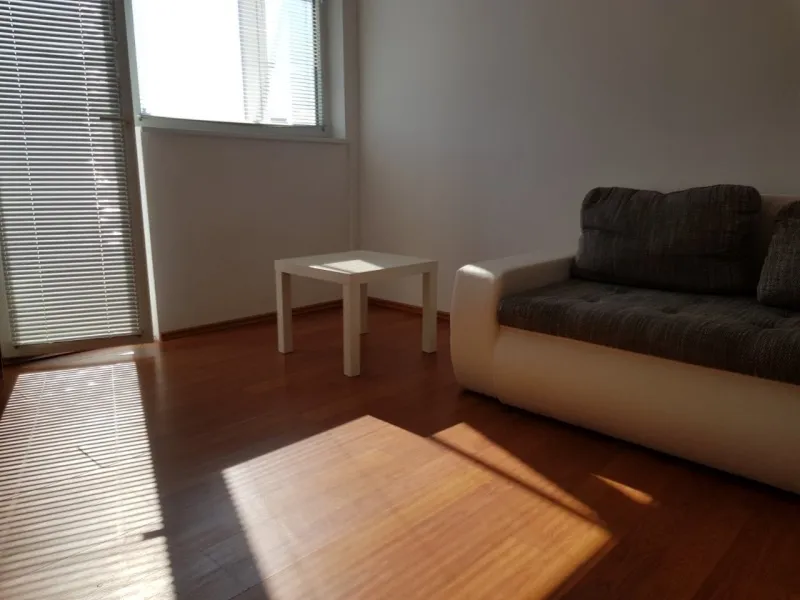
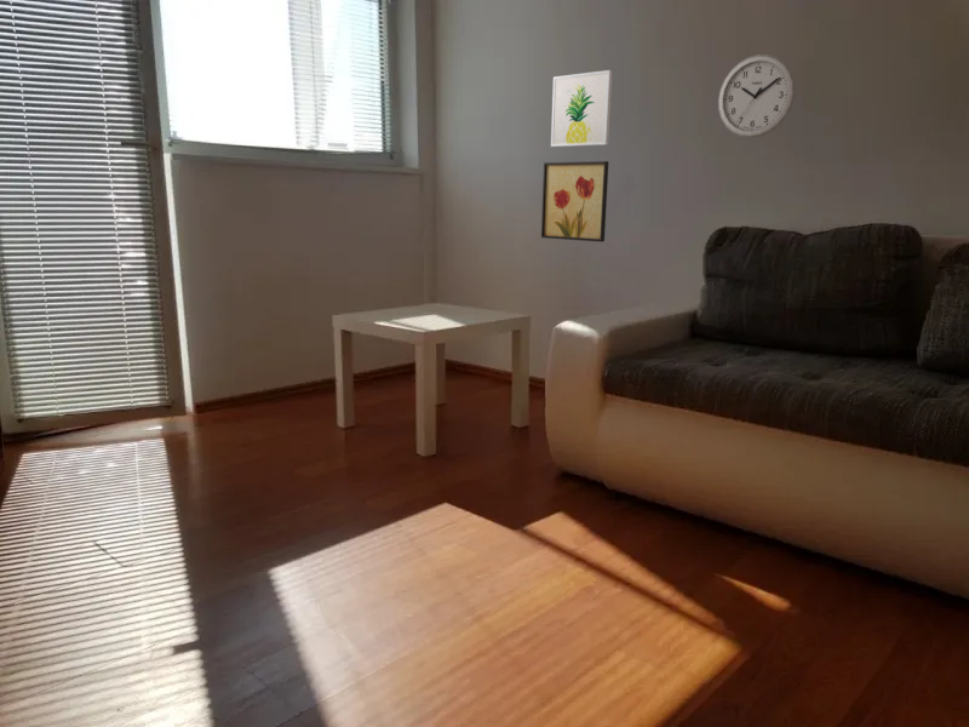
+ wall art (580, 109)
+ wall clock (755, 96)
+ wall art (574, 201)
